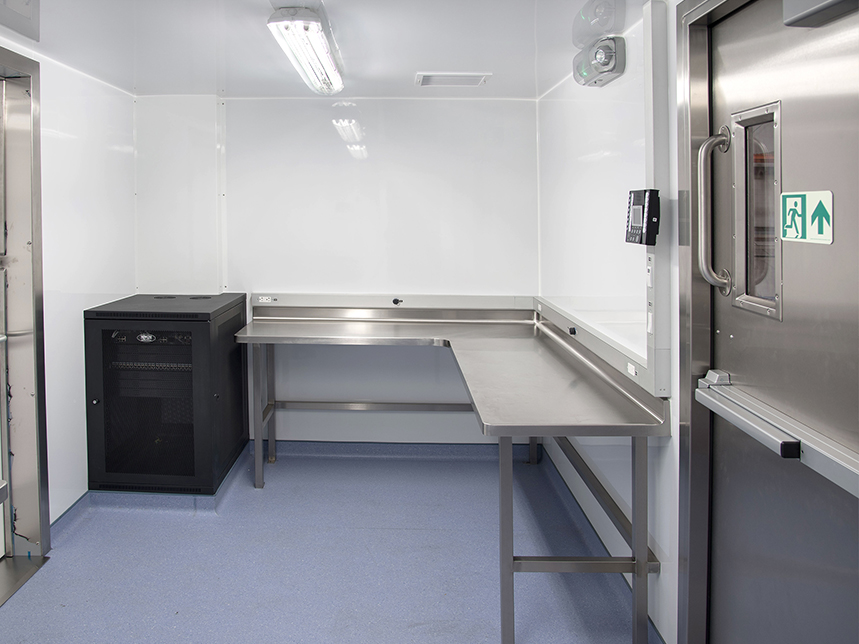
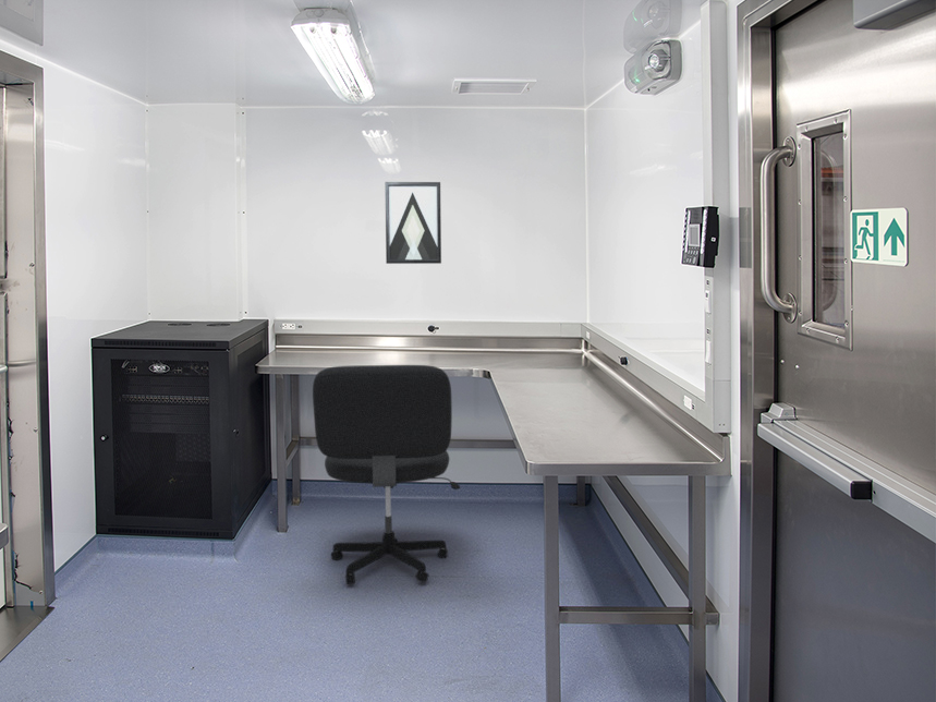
+ office chair (391, 464)
+ wall art (413, 222)
